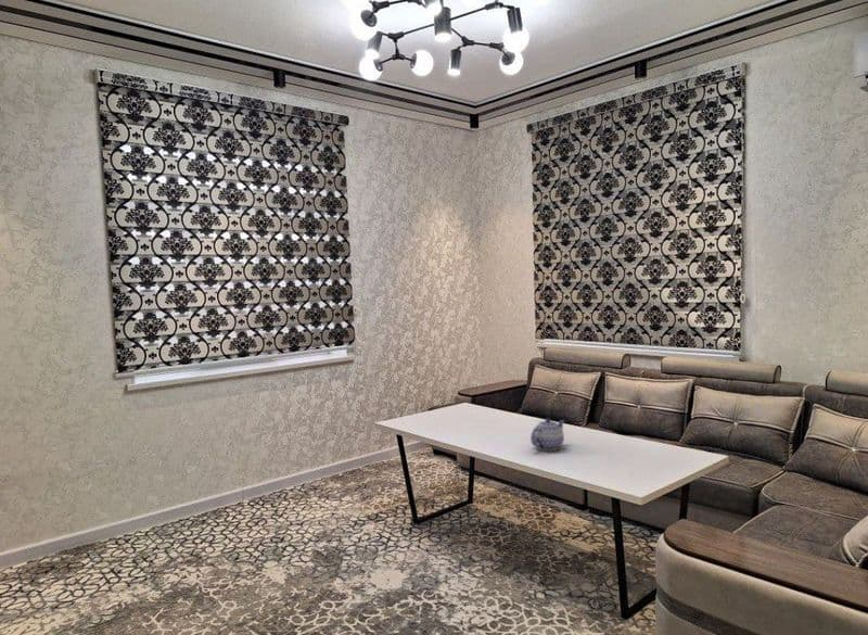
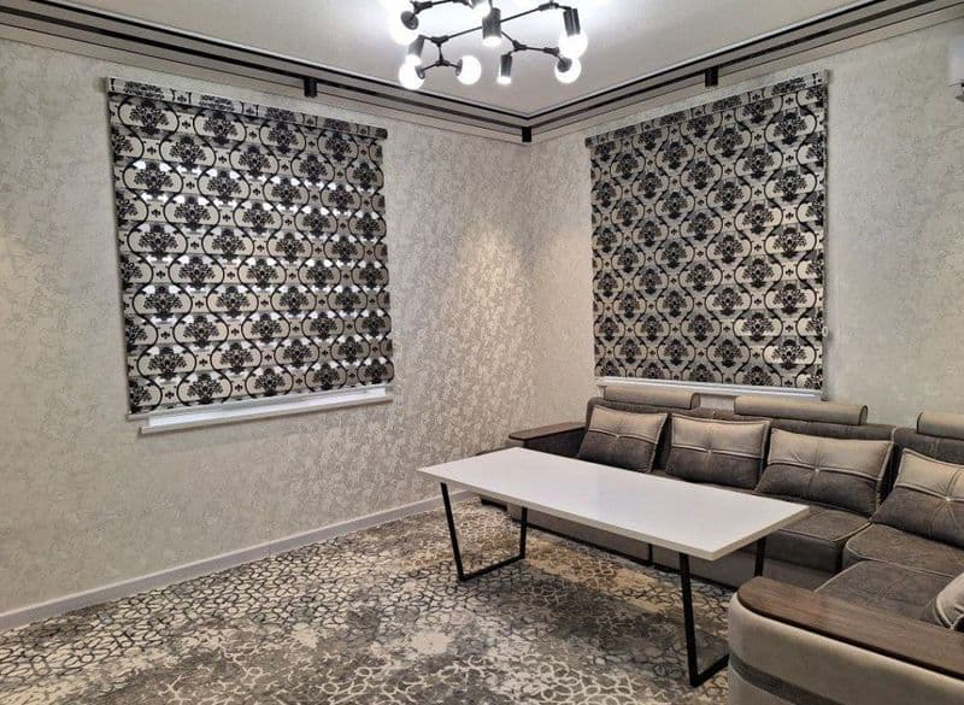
- teapot (548, 432)
